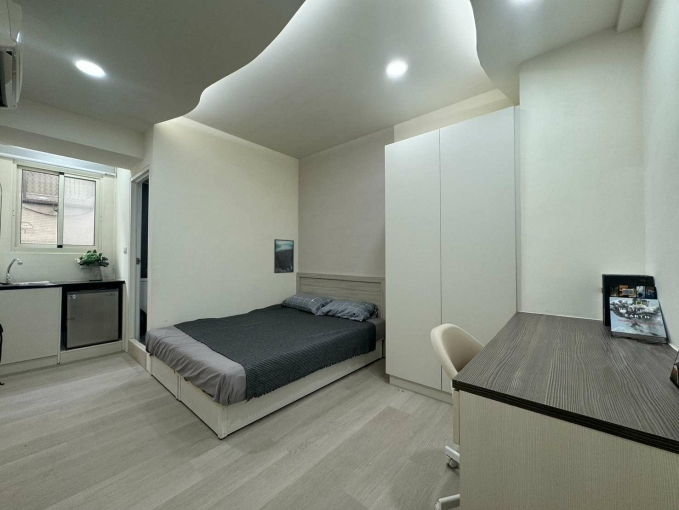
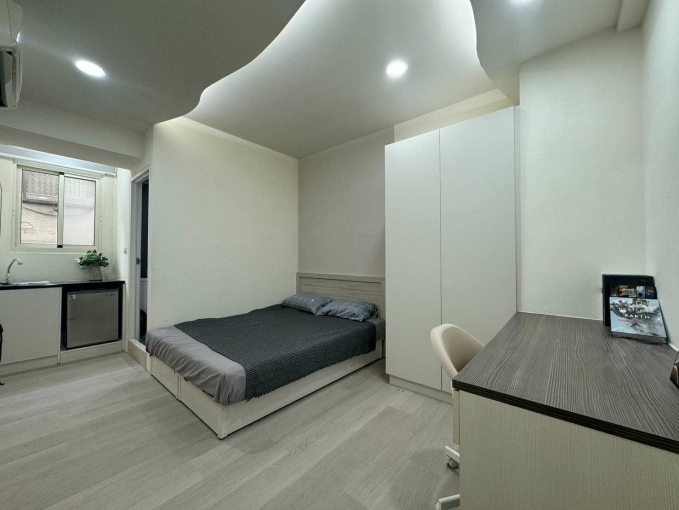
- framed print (284, 256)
